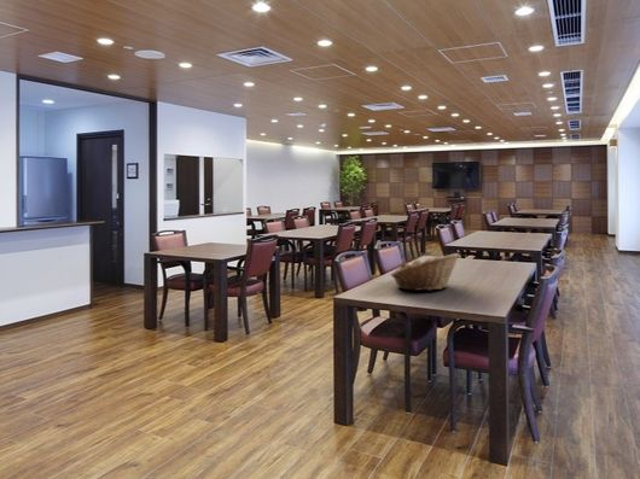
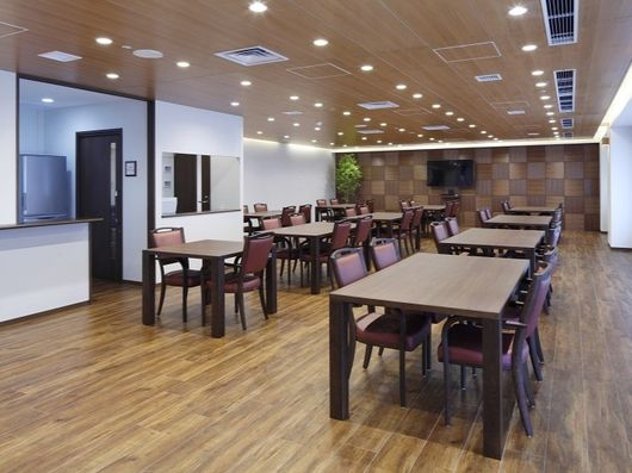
- fruit basket (425, 270)
